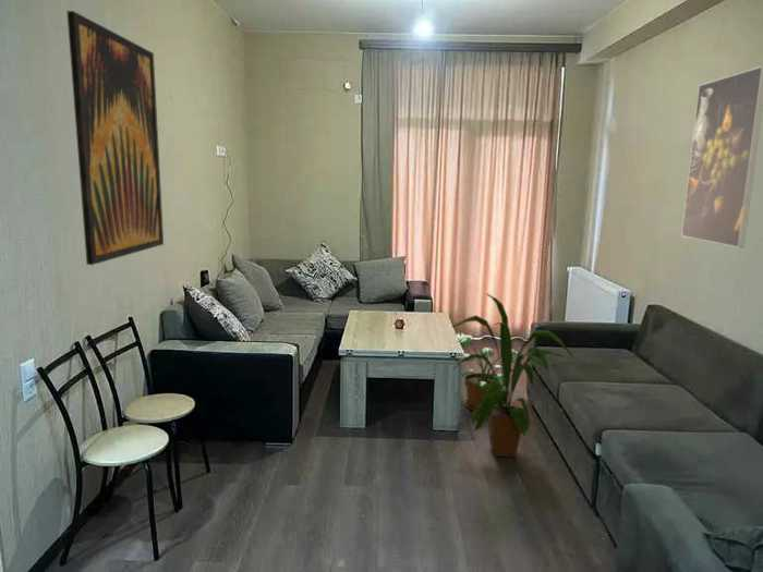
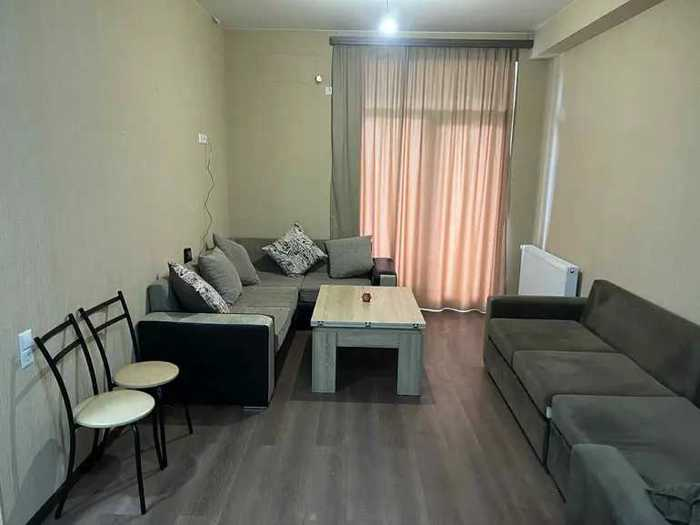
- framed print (719, 160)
- wall art (123, 147)
- house plant (508, 382)
- potted plant (483, 372)
